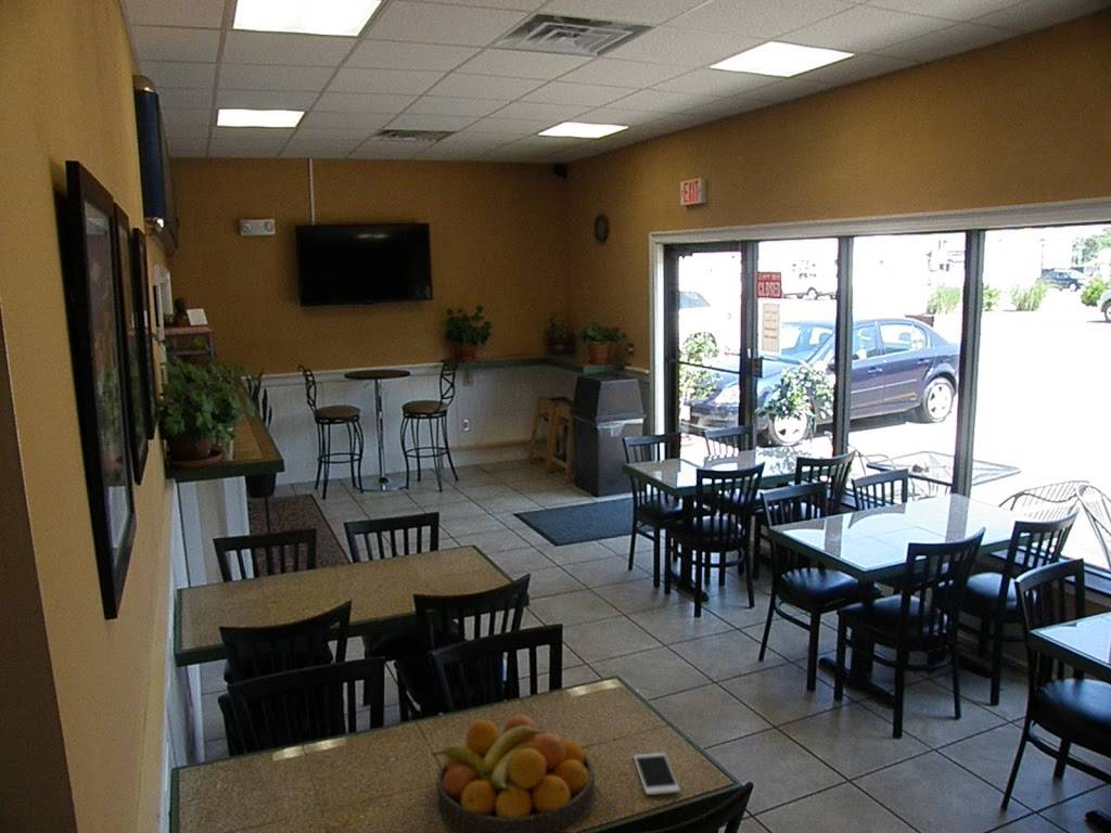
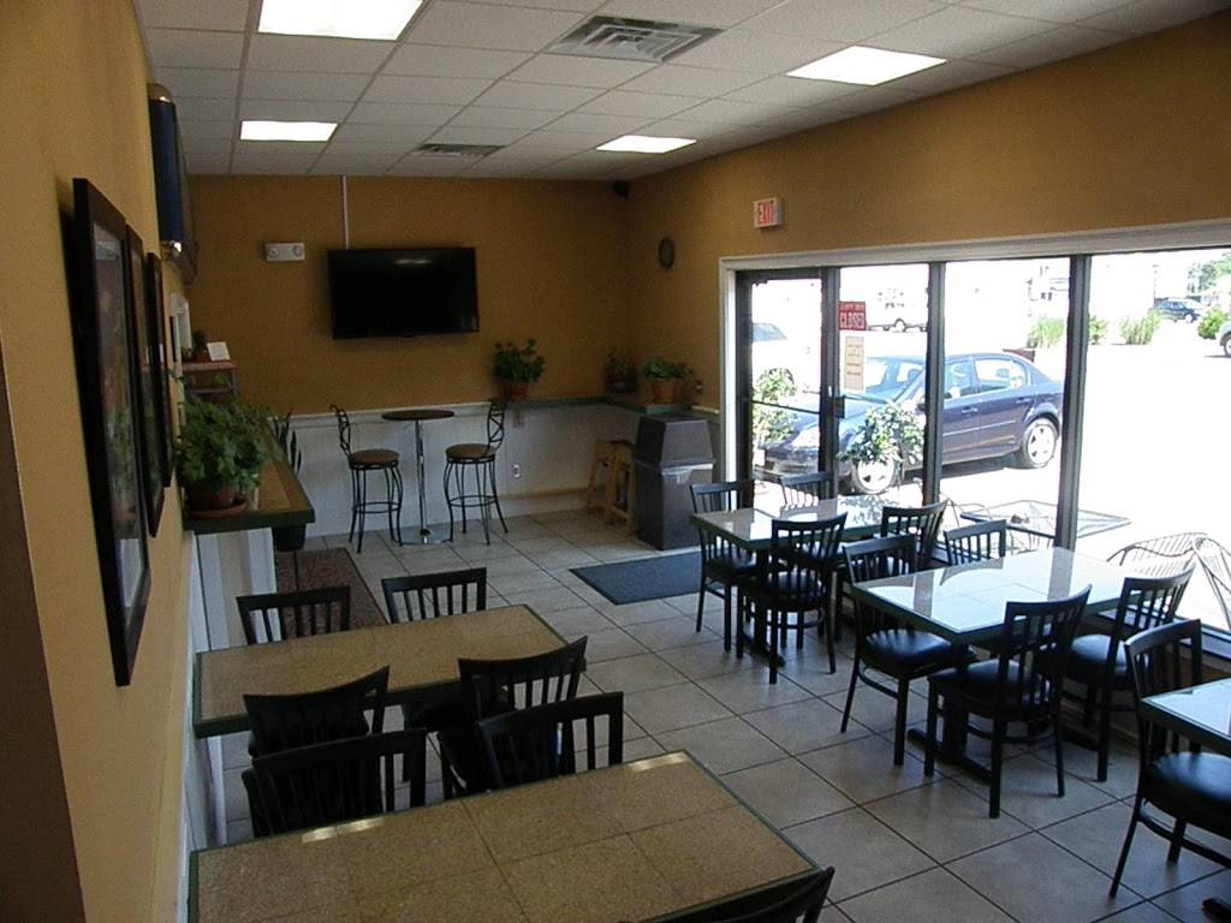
- cell phone (655, 772)
- fruit bowl (515, 762)
